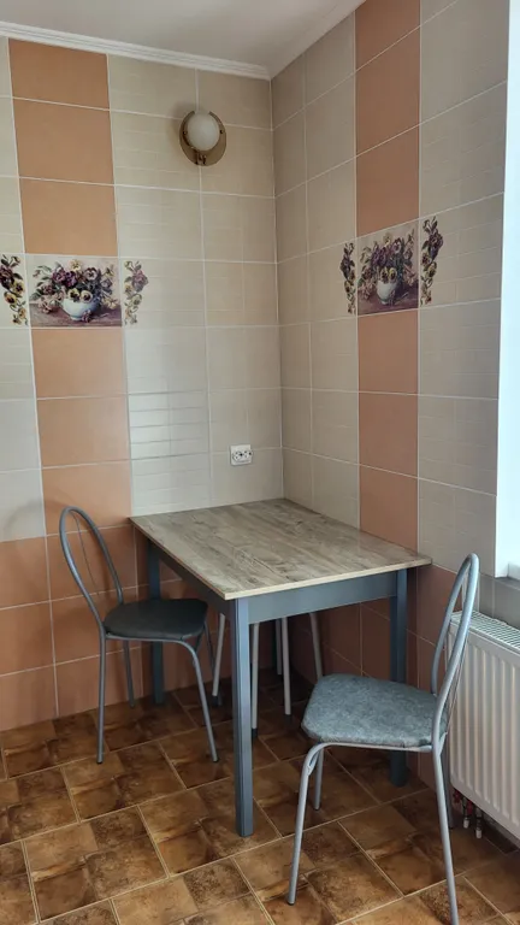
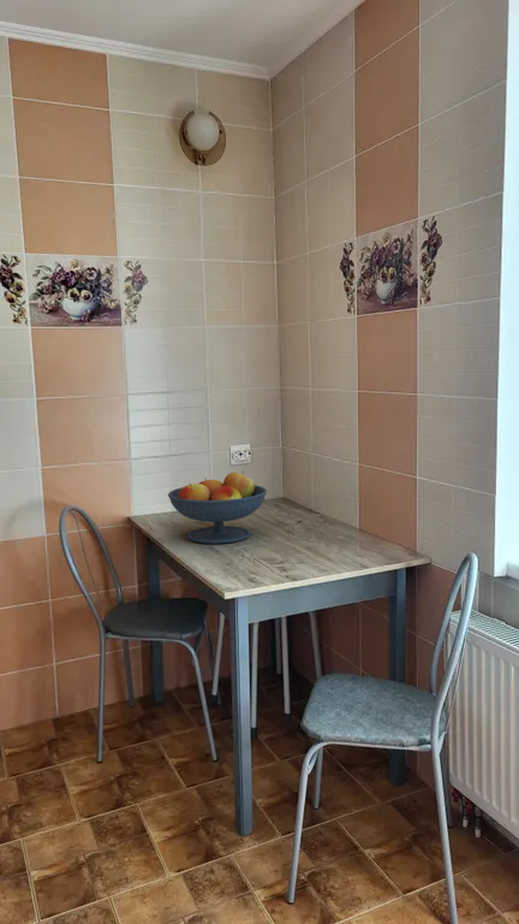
+ fruit bowl (217, 505)
